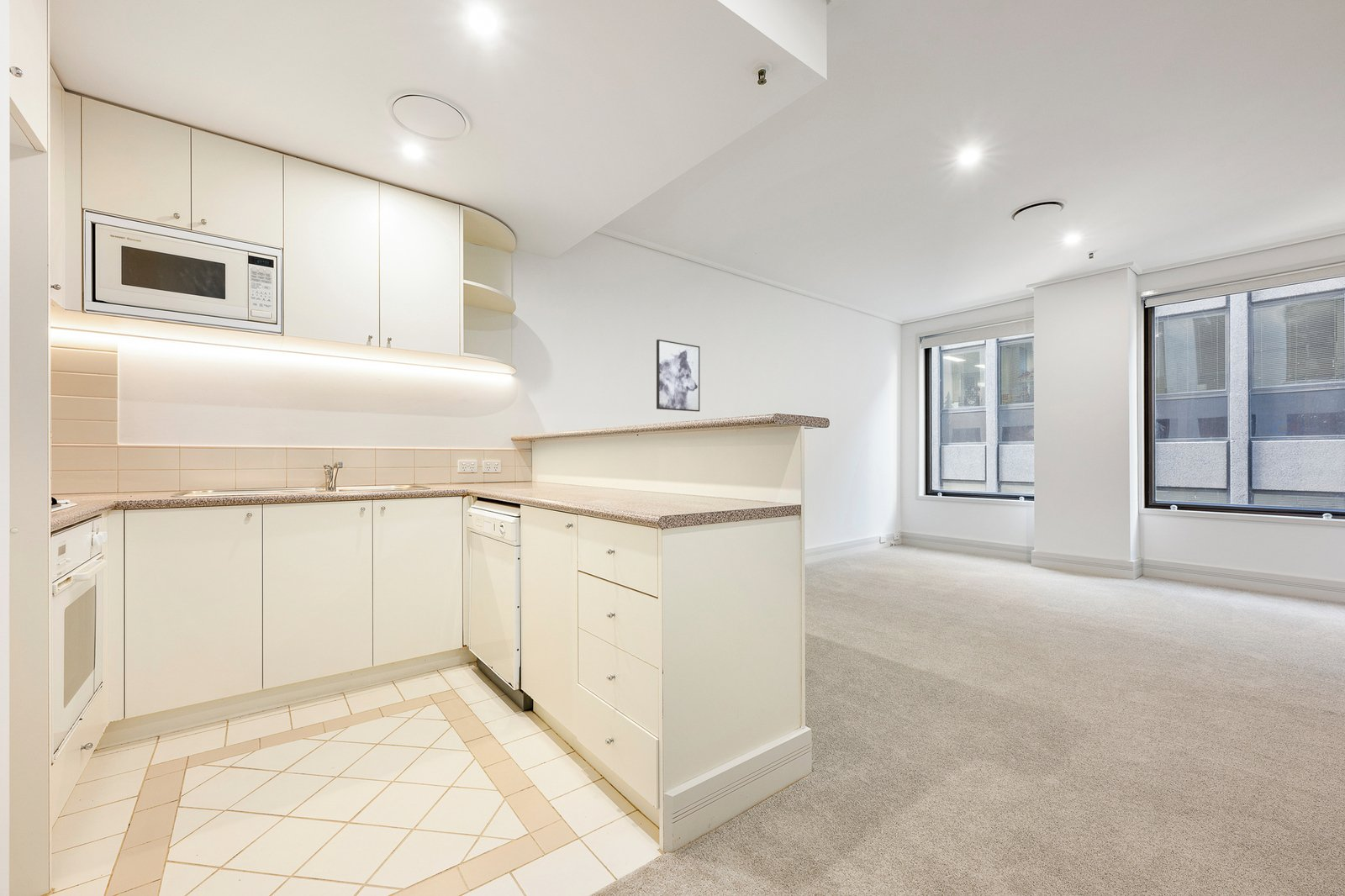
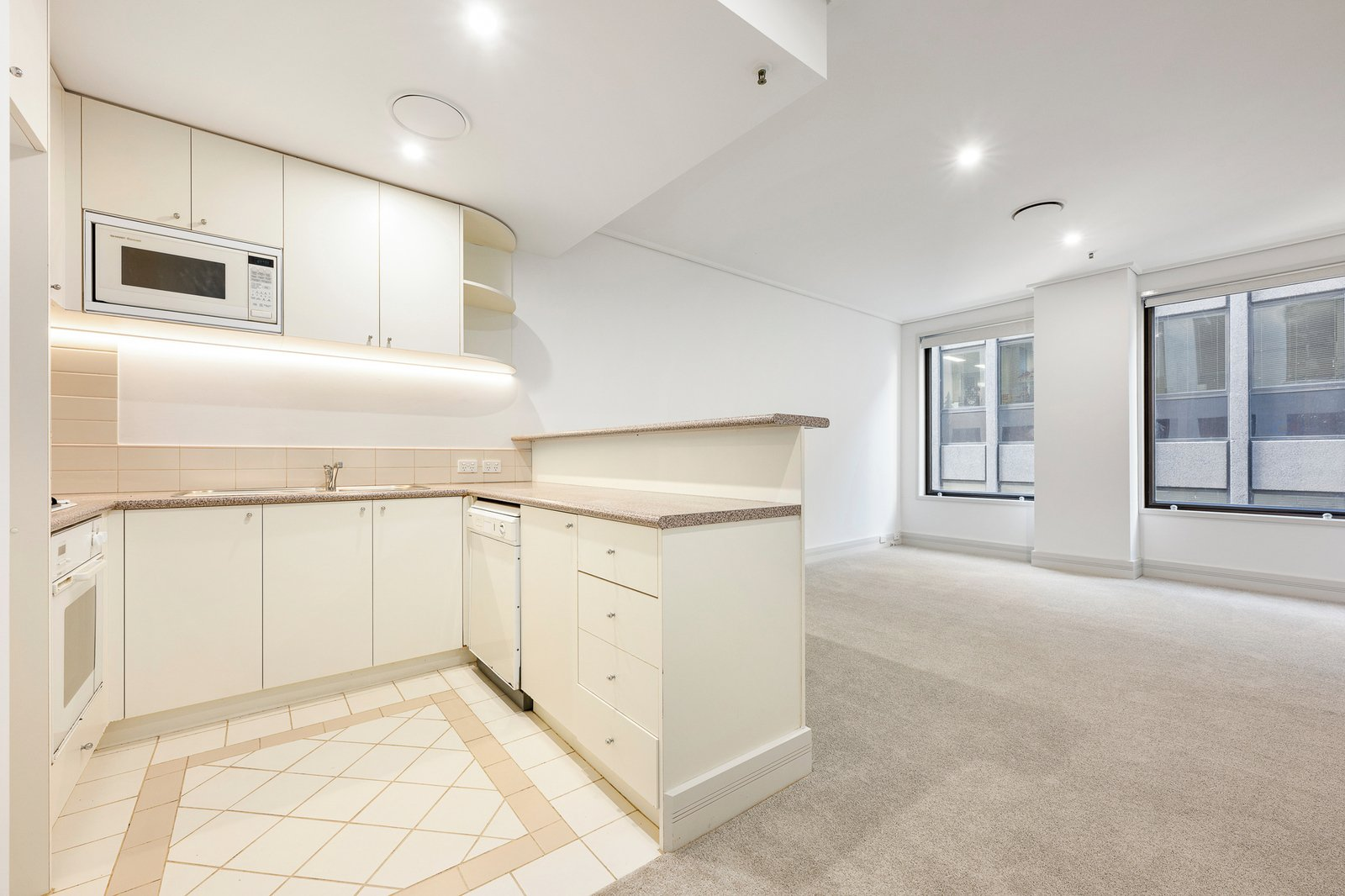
- wall art (678, 377)
